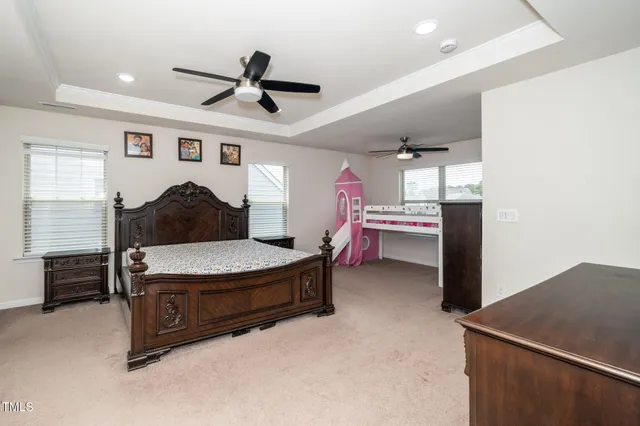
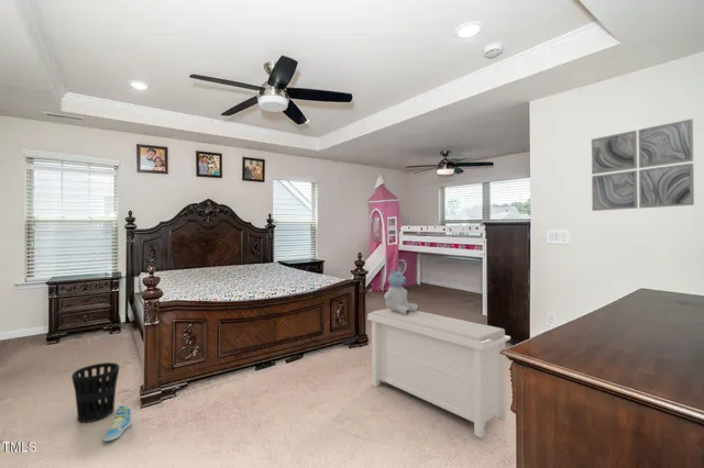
+ wall art (639, 170)
+ sneaker (117, 421)
+ wastebasket (96, 391)
+ bench (431, 359)
+ stuffed bear (400, 289)
